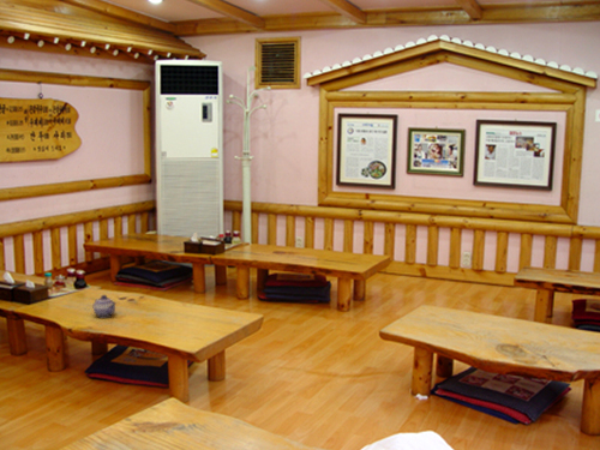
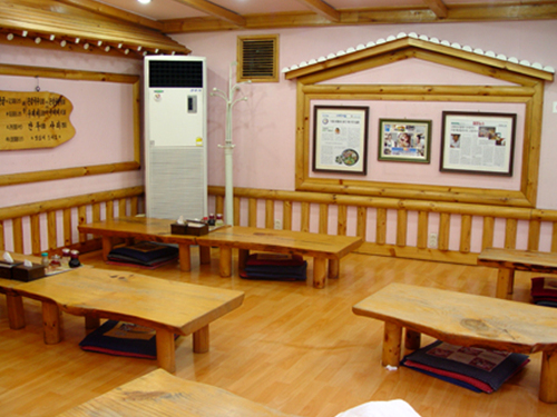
- teapot (104, 305)
